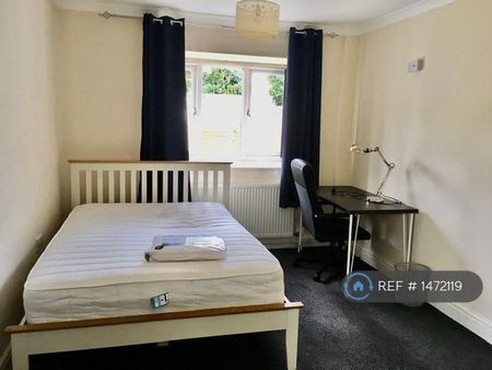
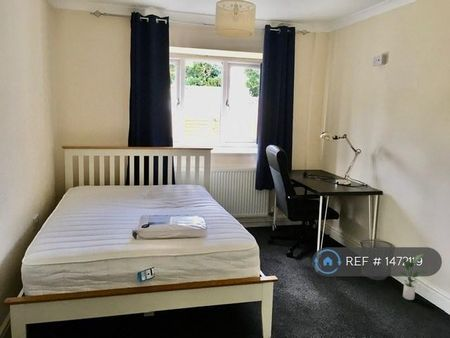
+ potted plant (409, 275)
